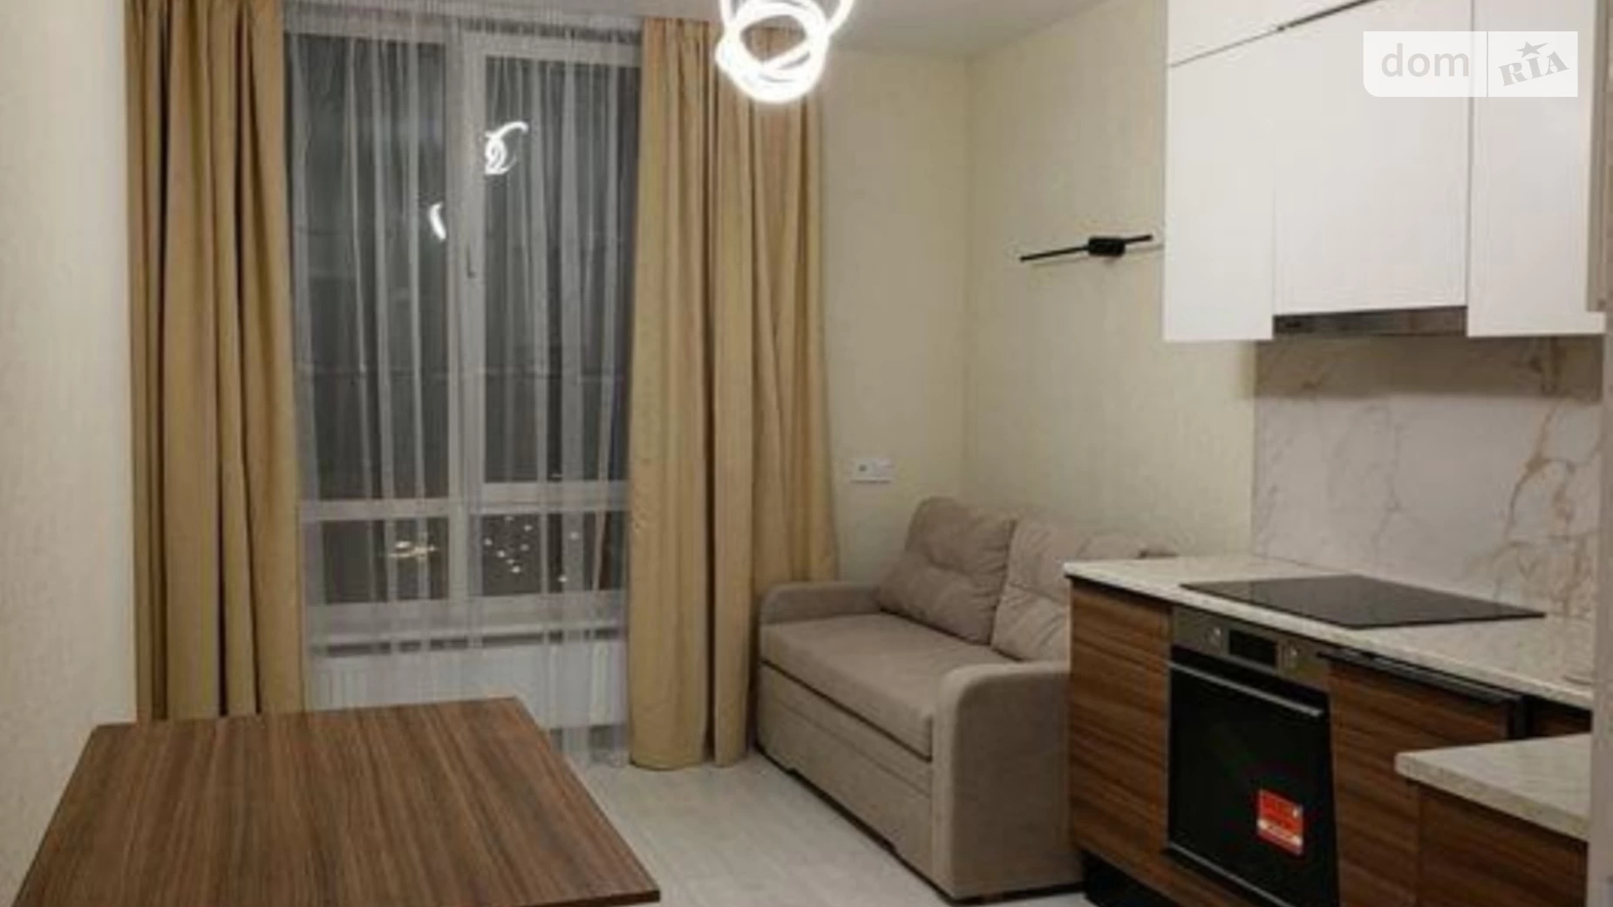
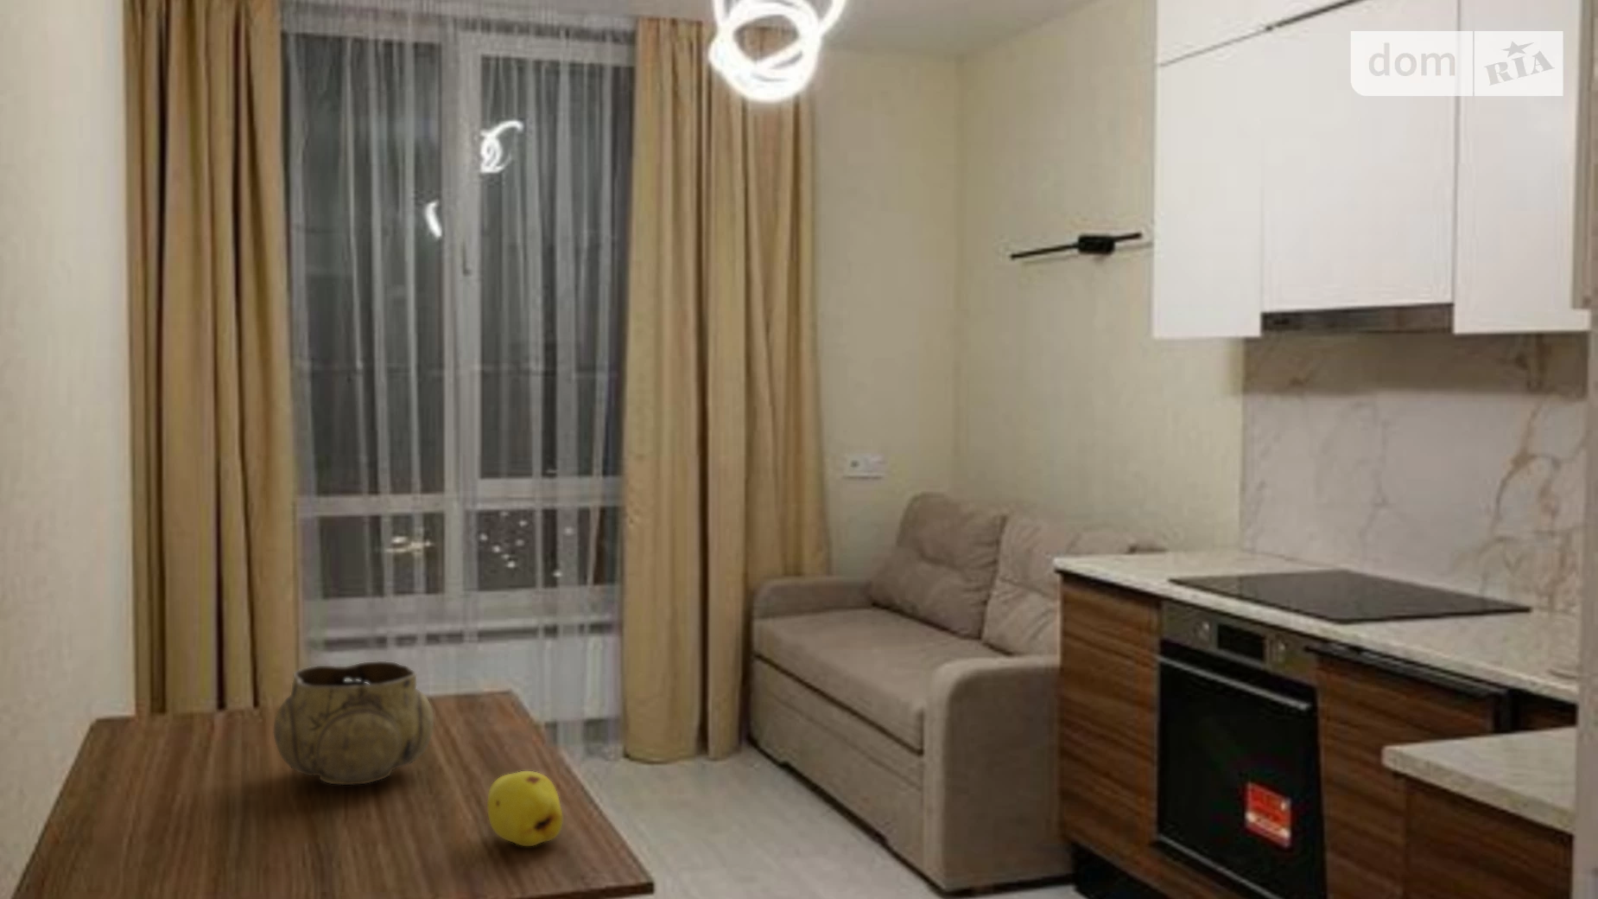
+ decorative bowl (355, 724)
+ fruit (522, 805)
